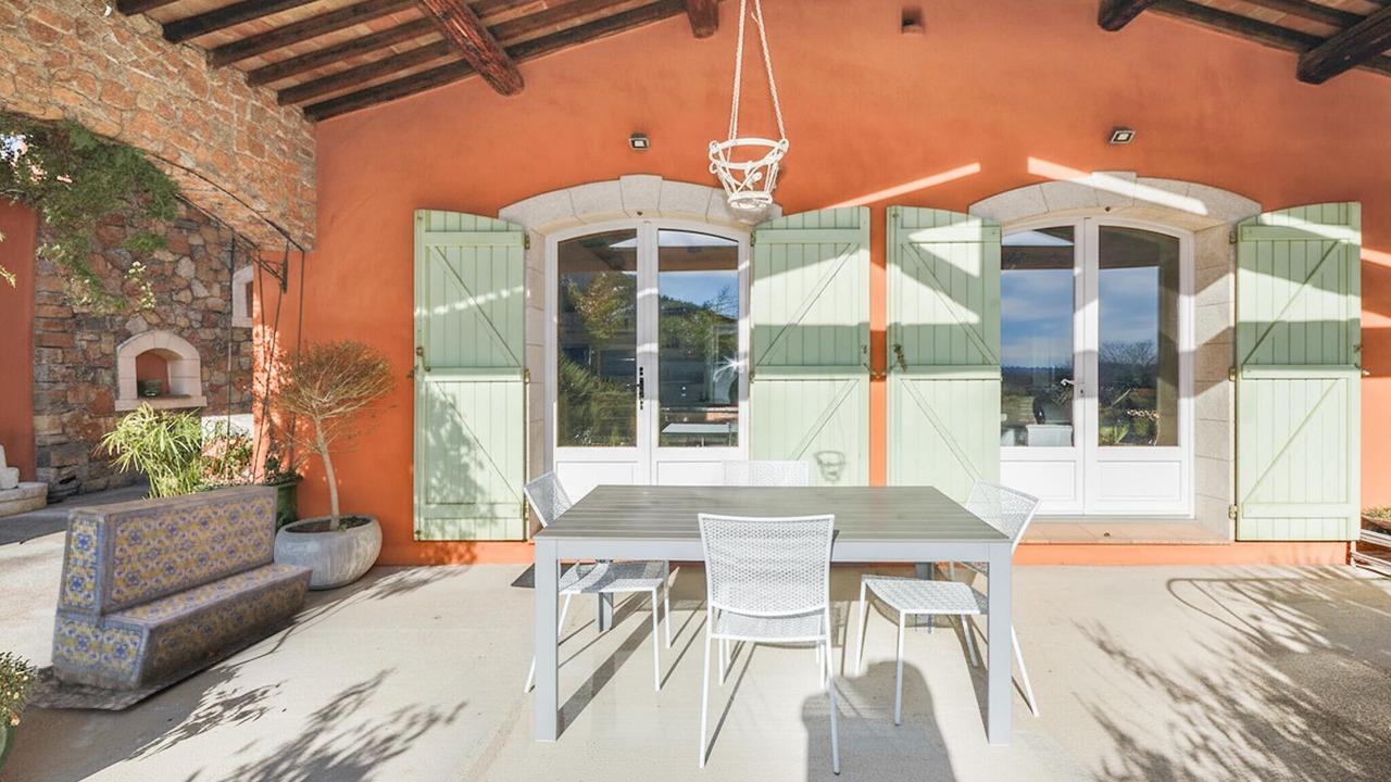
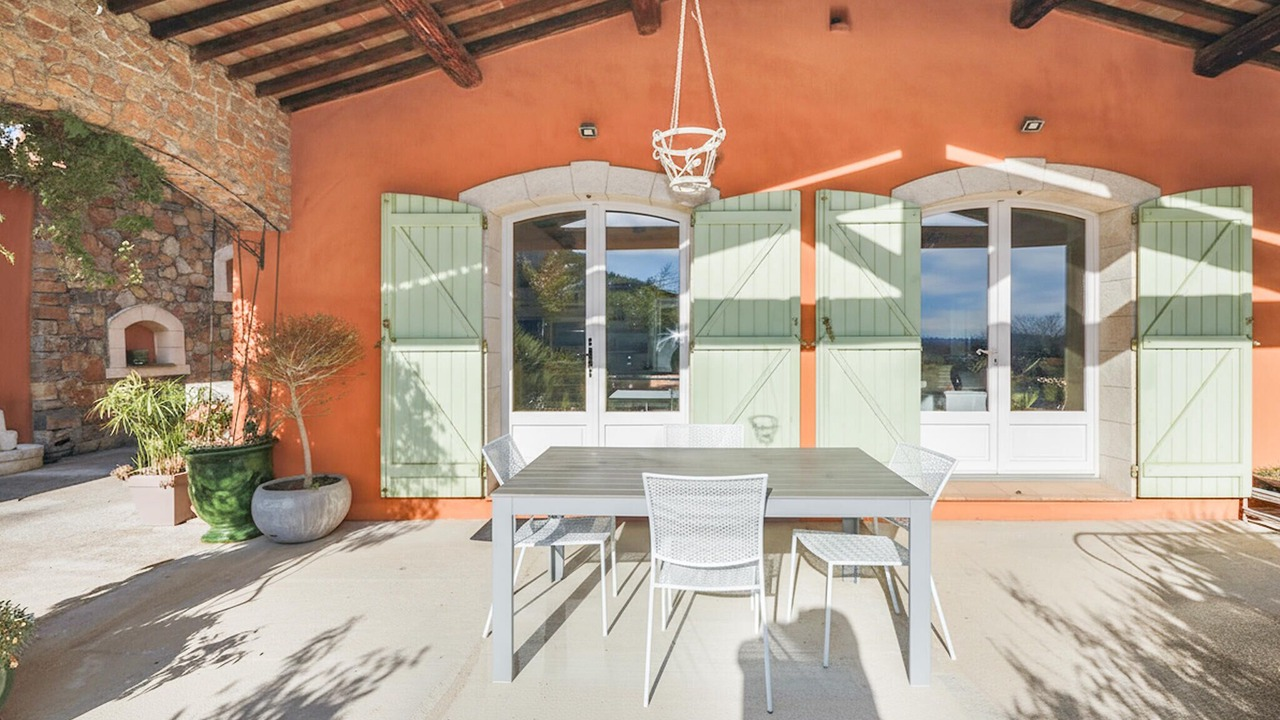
- bench (189, 568)
